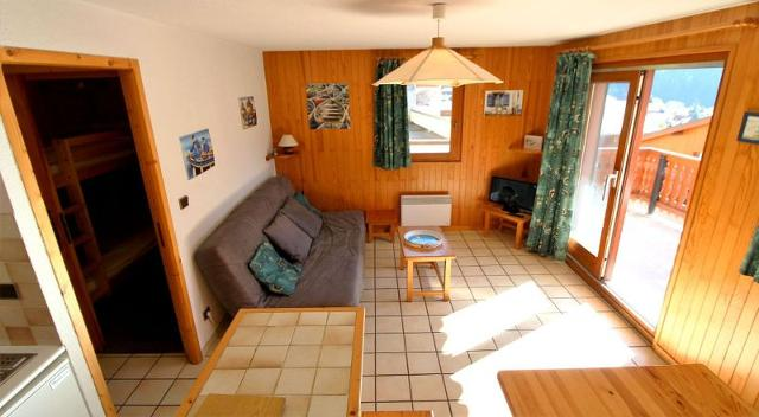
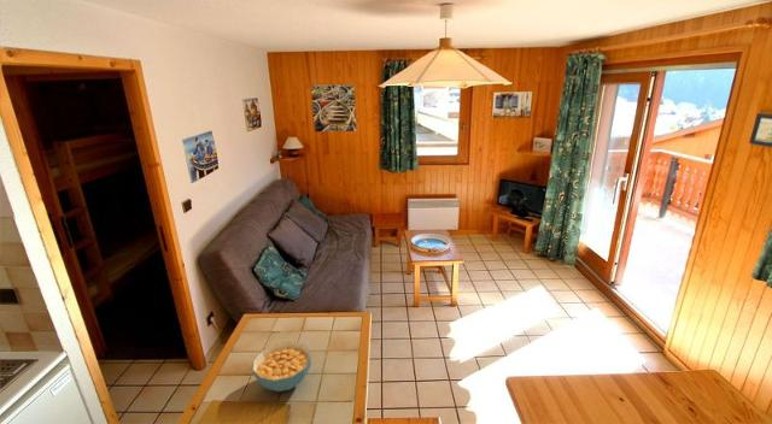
+ cereal bowl (283, 371)
